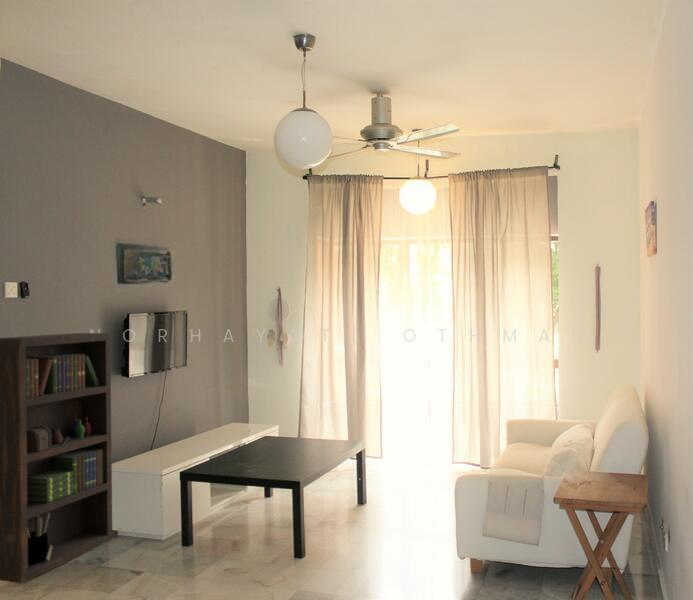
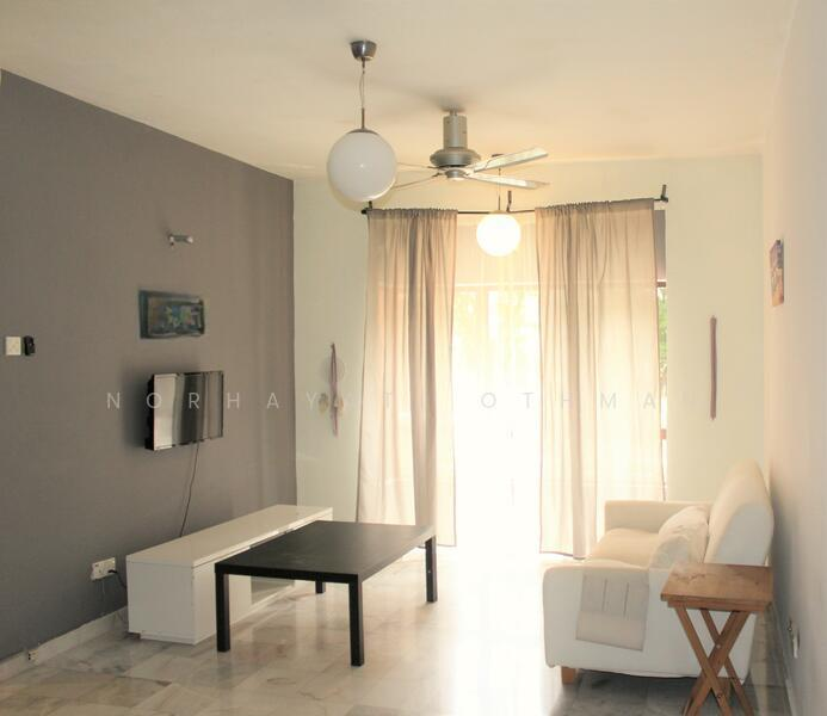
- bookcase (54, 446)
